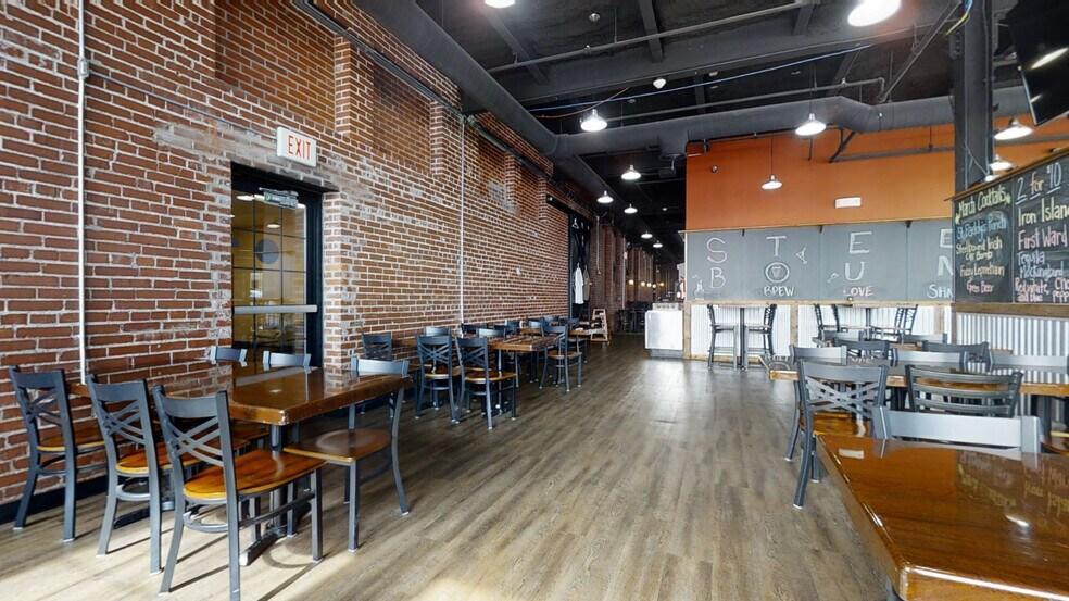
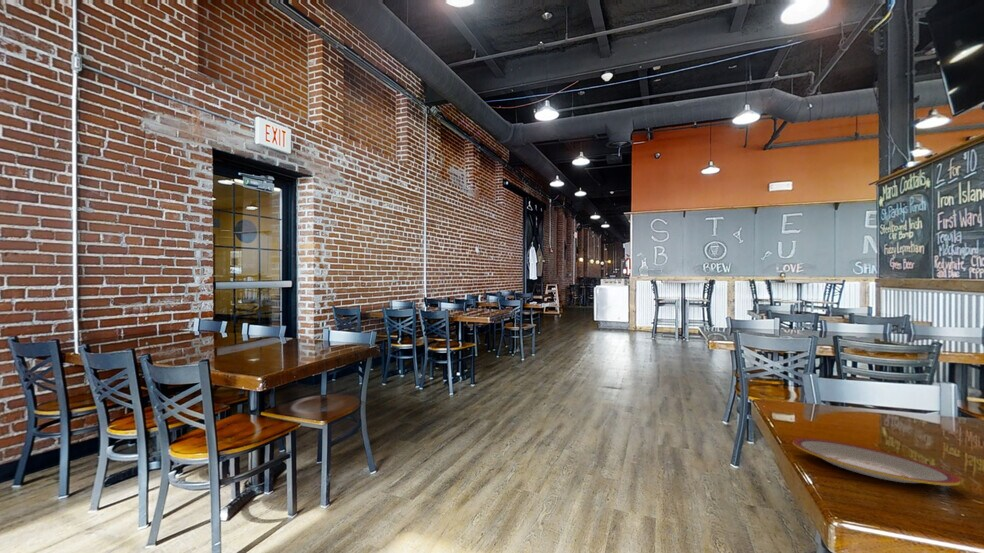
+ plate (867, 463)
